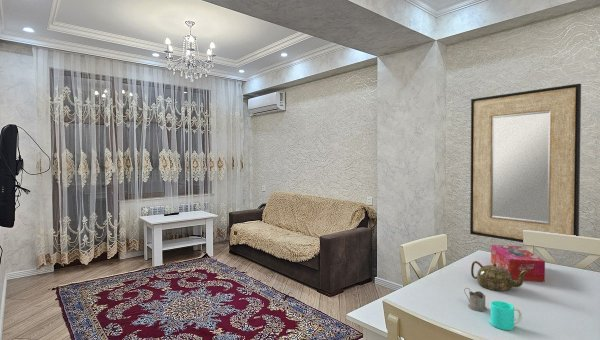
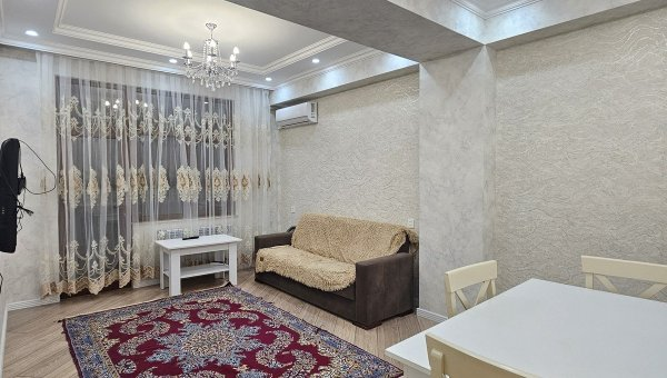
- tea glass holder (475, 295)
- cup (506, 315)
- home mirror (519, 167)
- tissue box (515, 261)
- teapot (497, 275)
